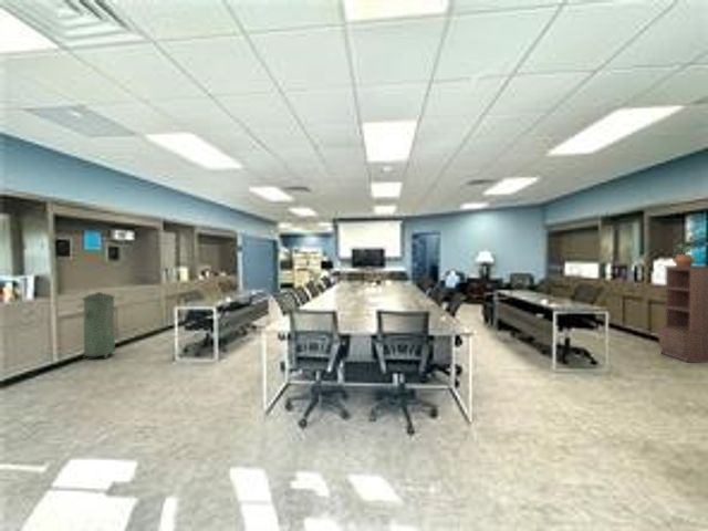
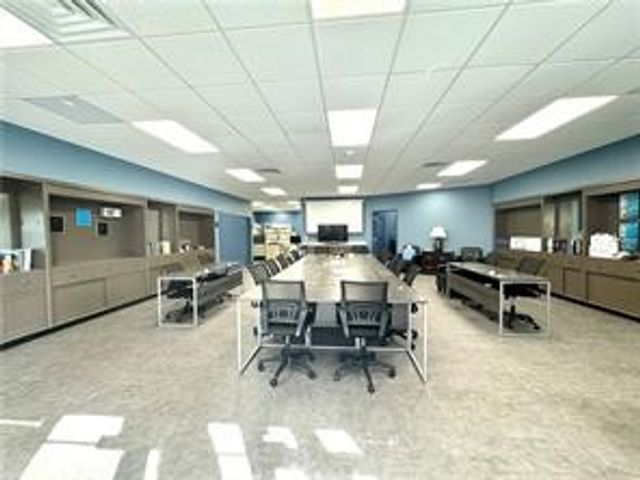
- trash can (100, 324)
- potted plant (681, 254)
- shelving unit (687, 312)
